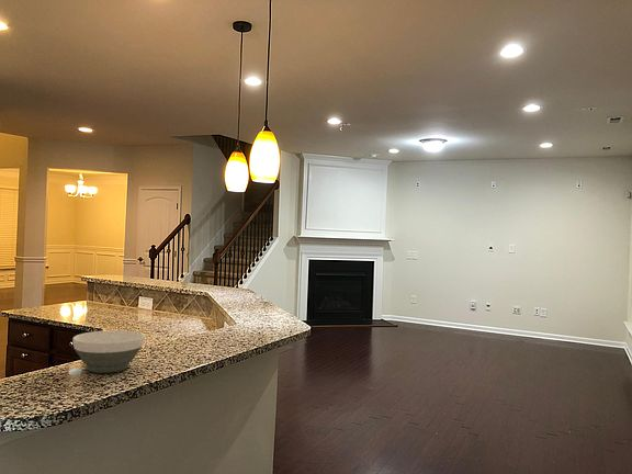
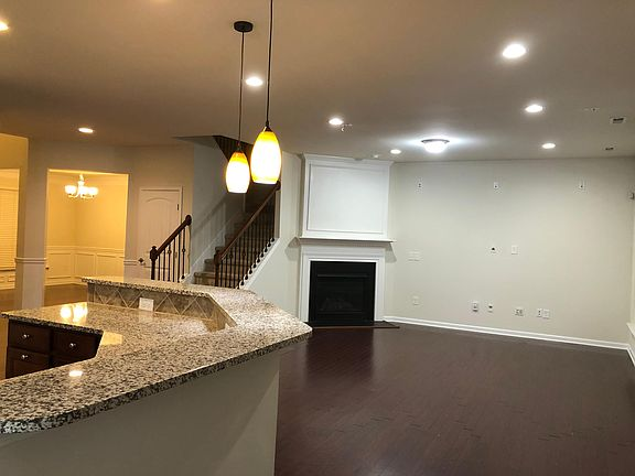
- bowl (109, 352)
